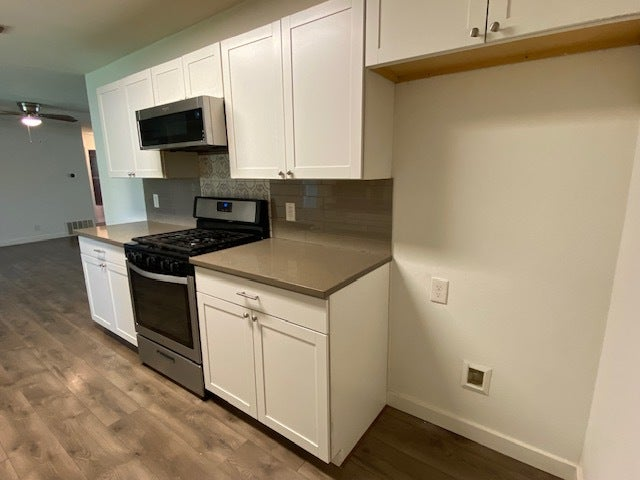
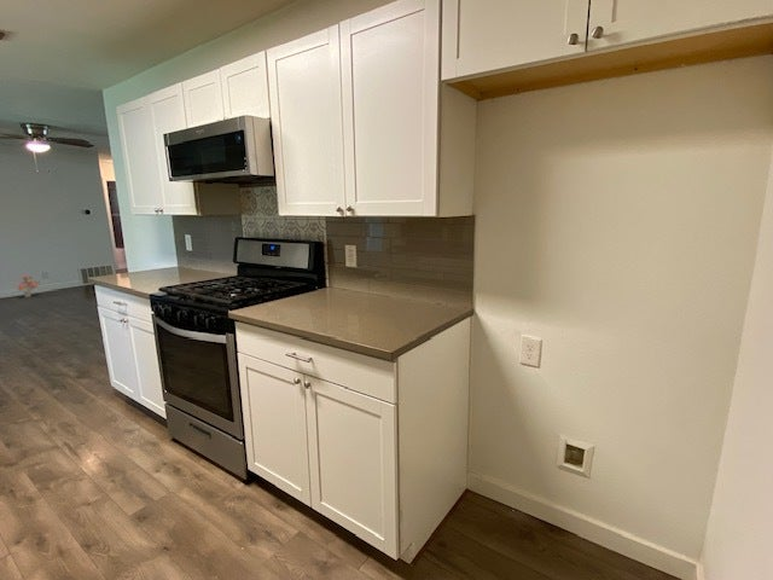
+ potted plant (27, 283)
